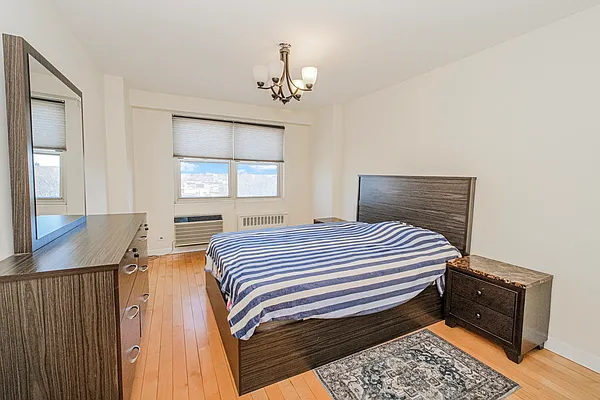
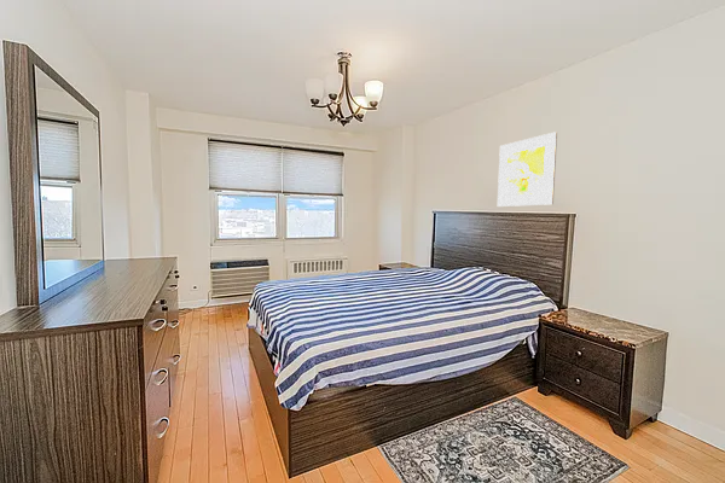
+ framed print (524, 173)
